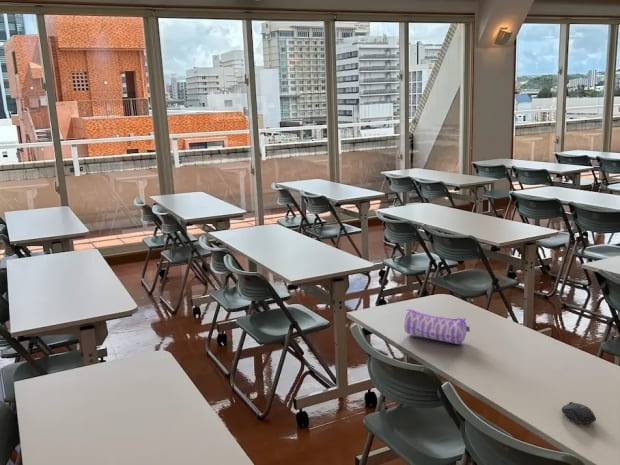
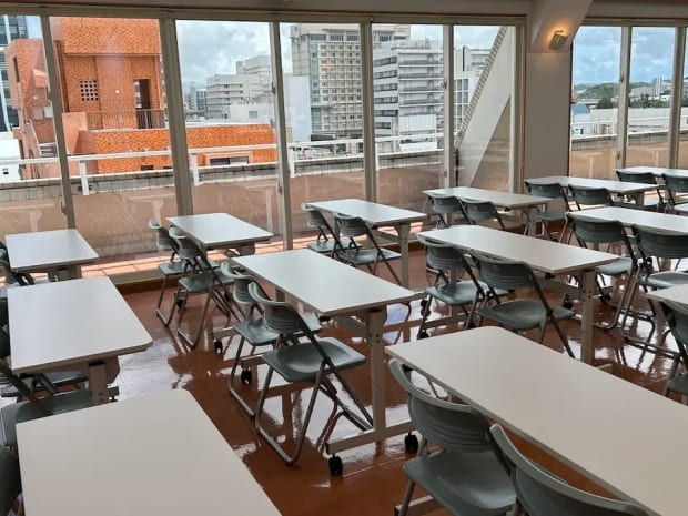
- pencil case (435, 326)
- computer mouse (578, 410)
